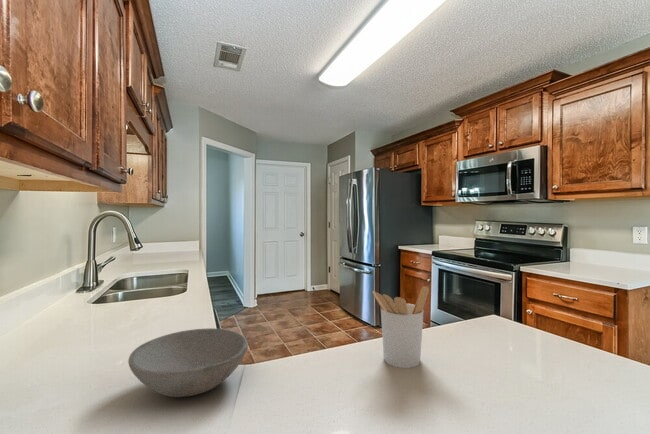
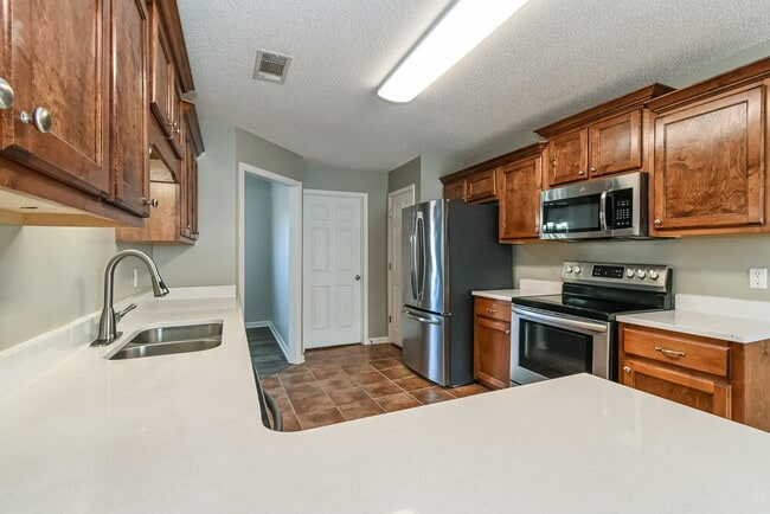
- utensil holder (398, 324)
- bowl (191, 365)
